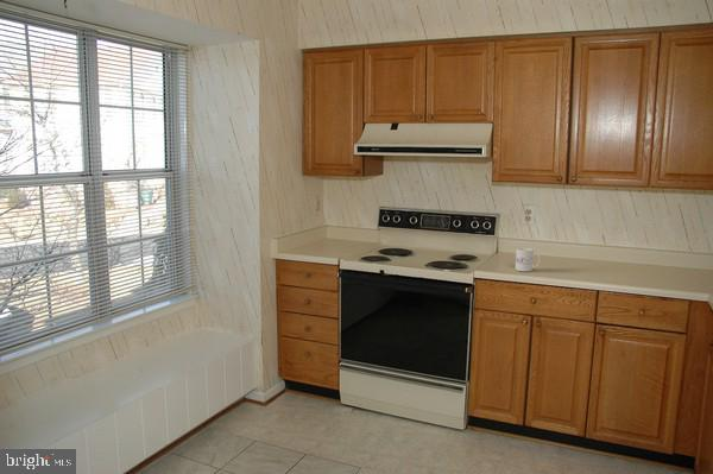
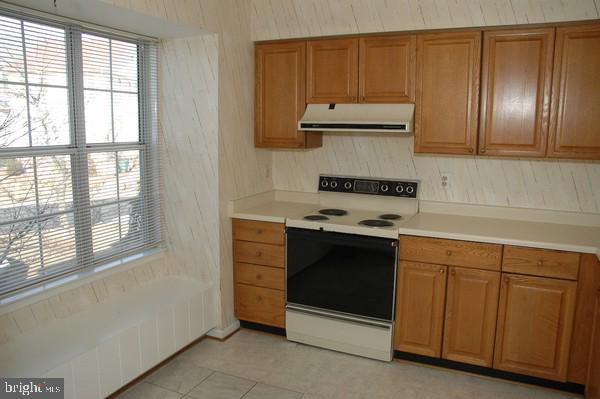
- mug (528, 259)
